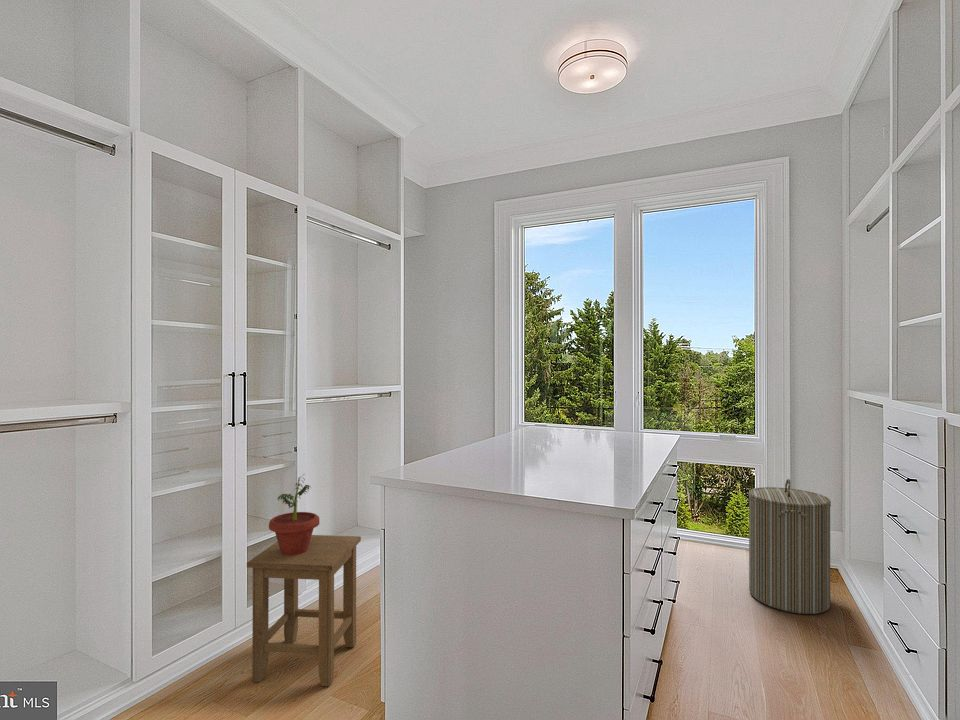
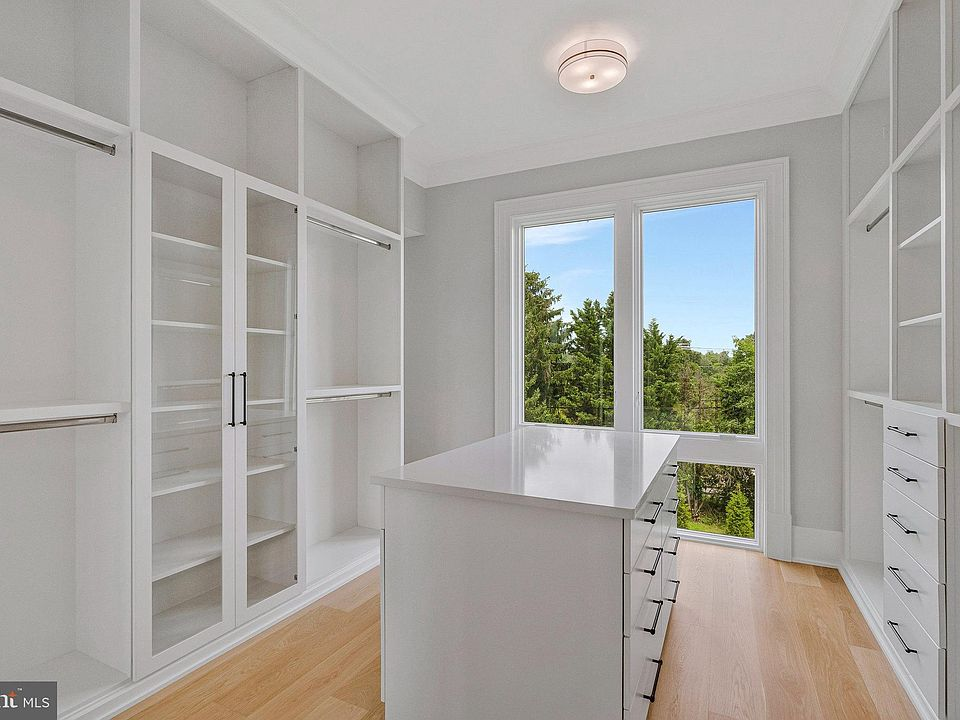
- laundry hamper (788, 538)
- potted plant (294, 512)
- stool (307, 609)
